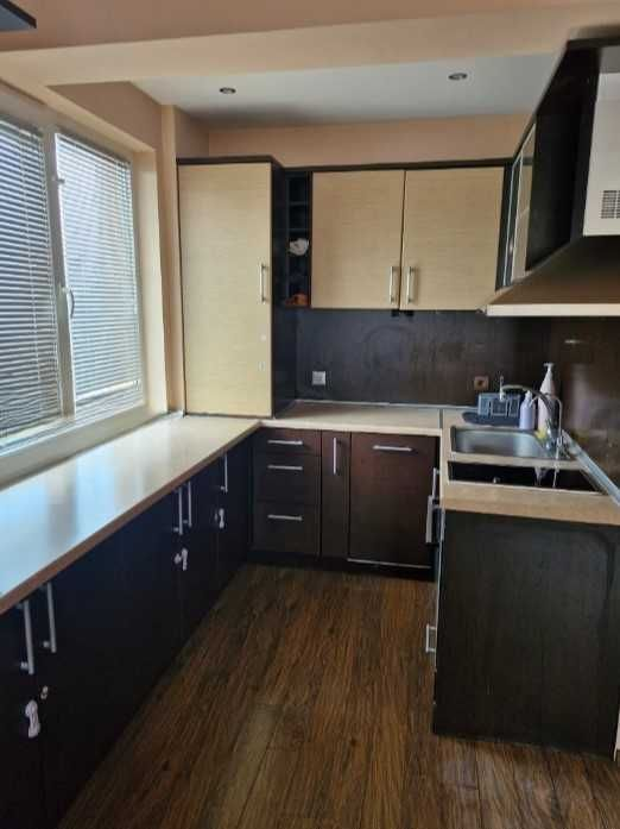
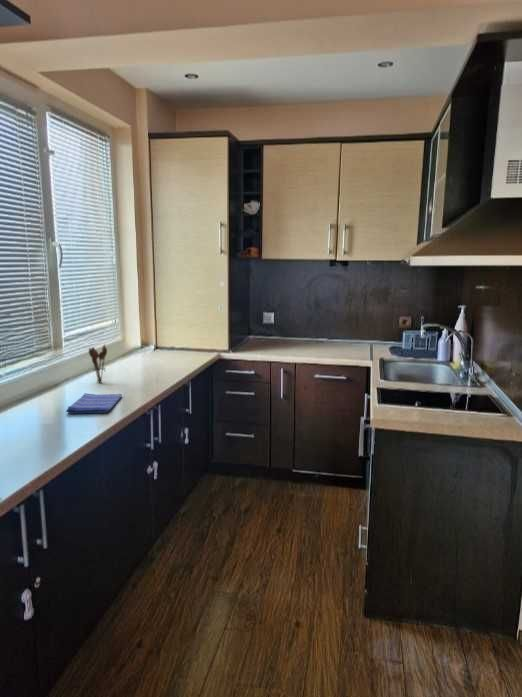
+ utensil holder (99, 364)
+ dish towel (95, 402)
